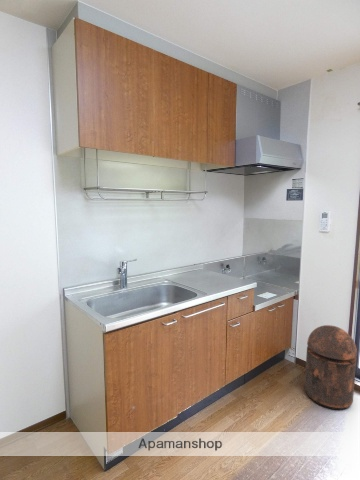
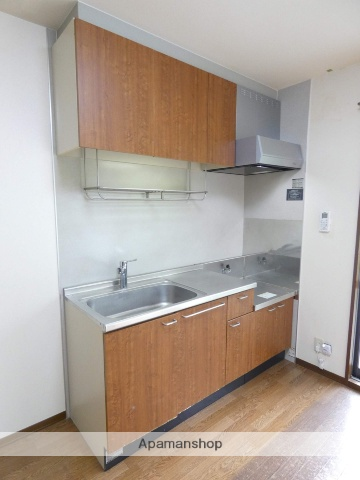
- trash can (330, 362)
